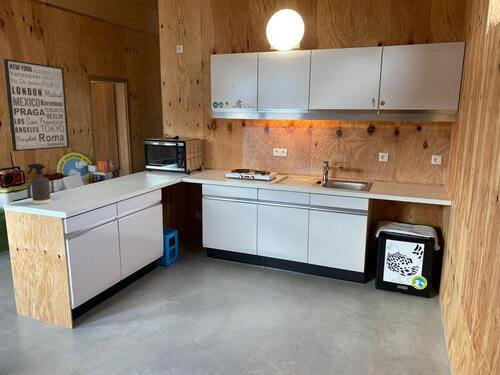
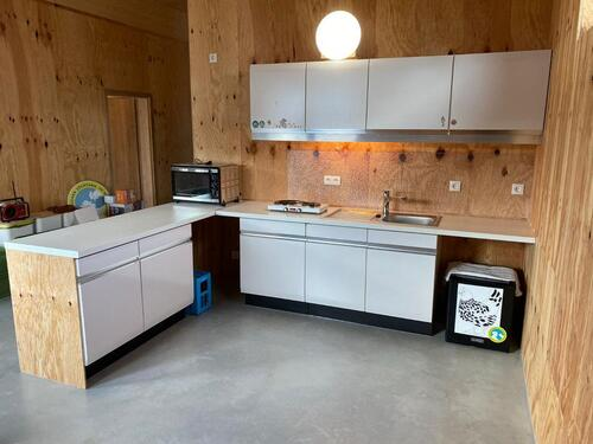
- spray bottle (38, 183)
- wall art (39, 107)
